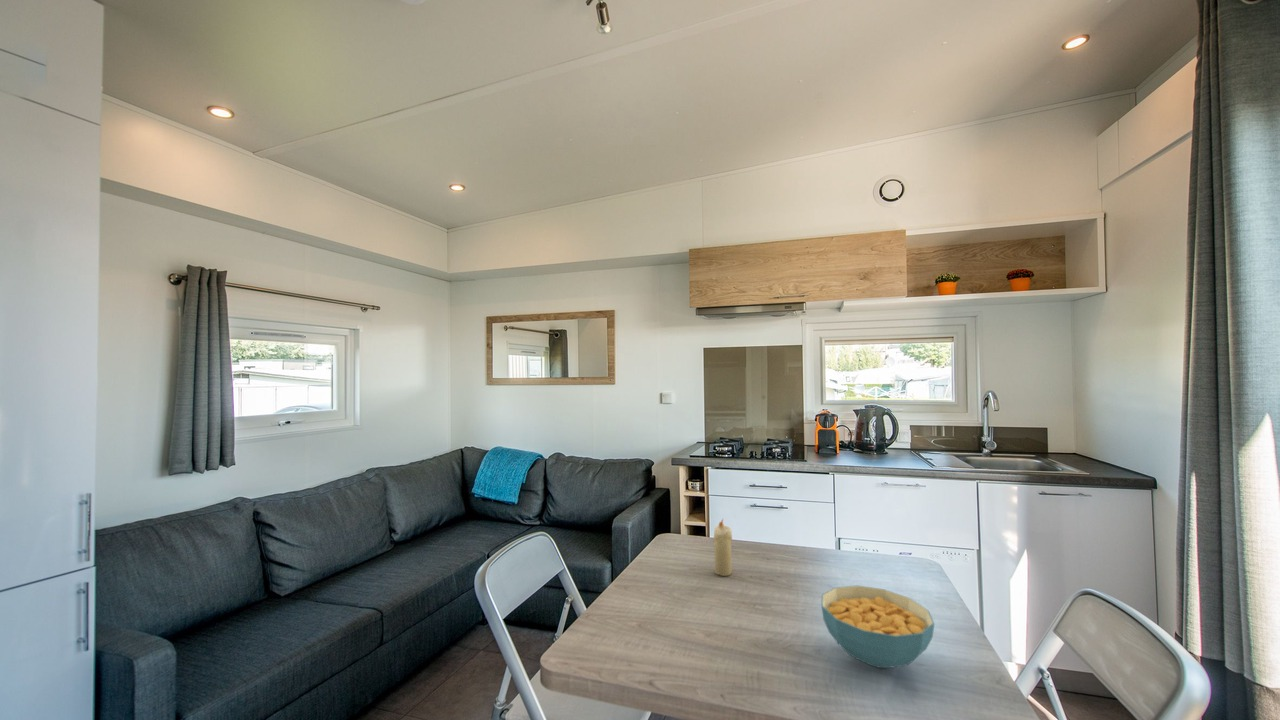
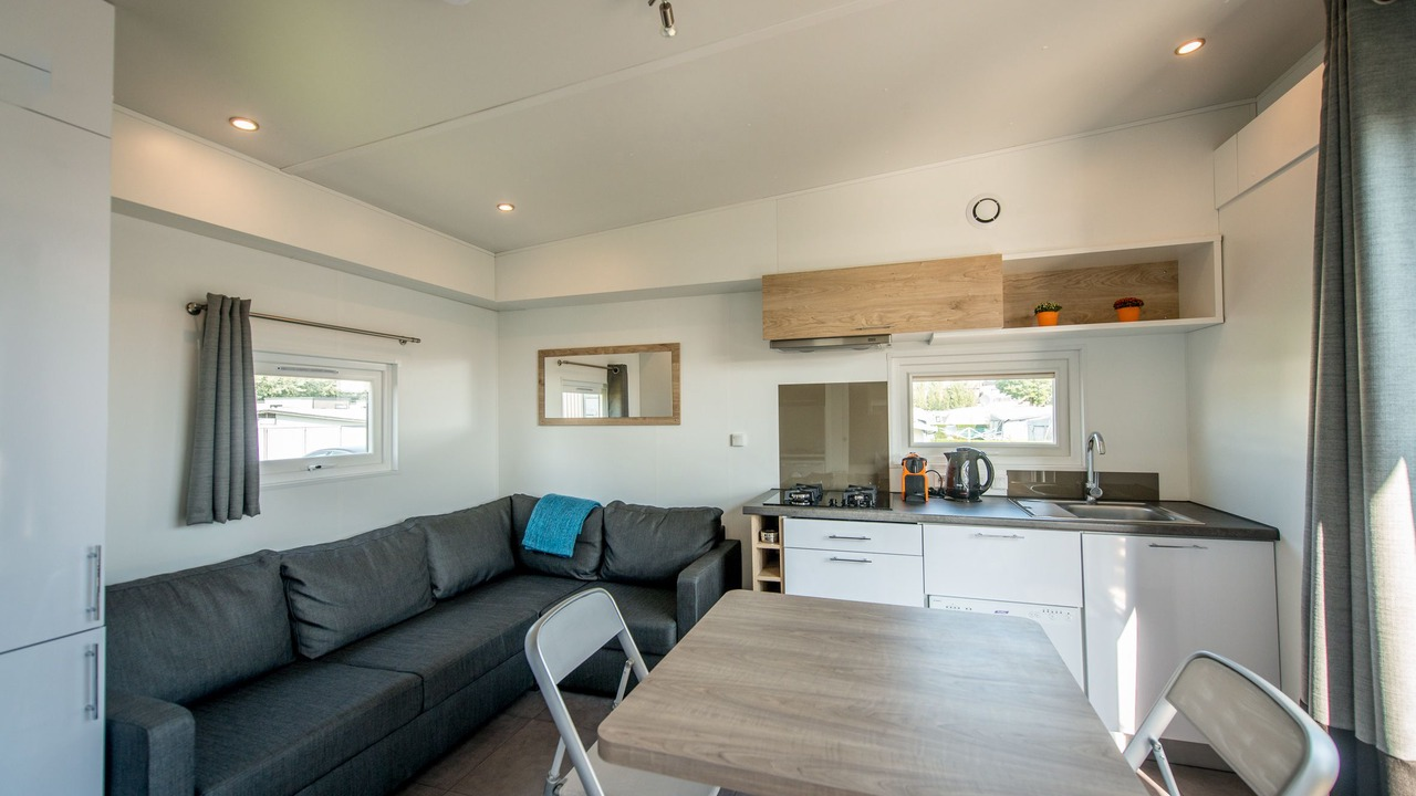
- candle (723, 545)
- cereal bowl (875, 633)
